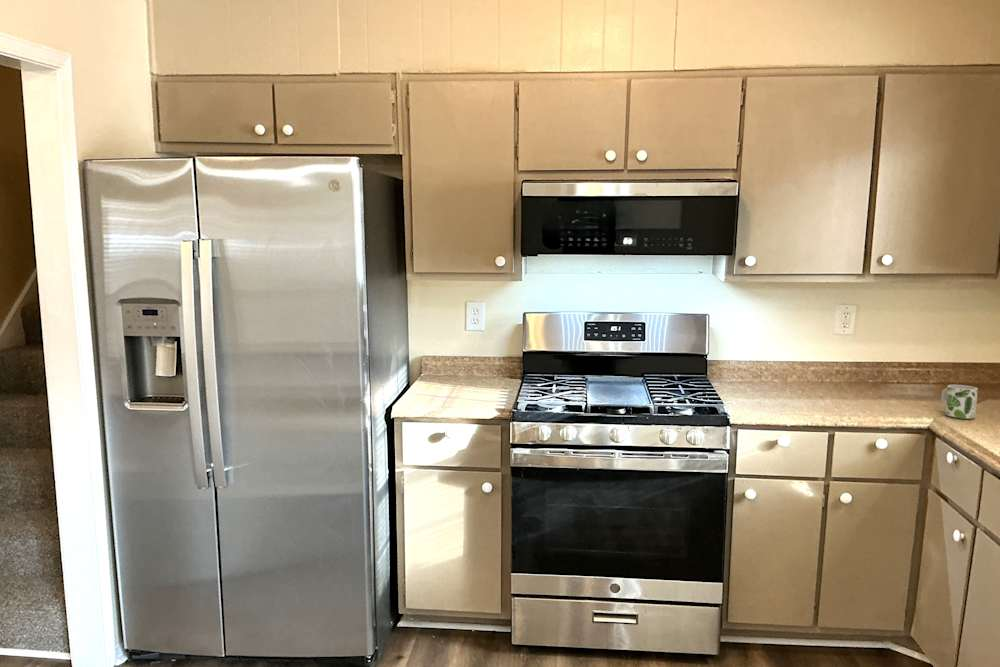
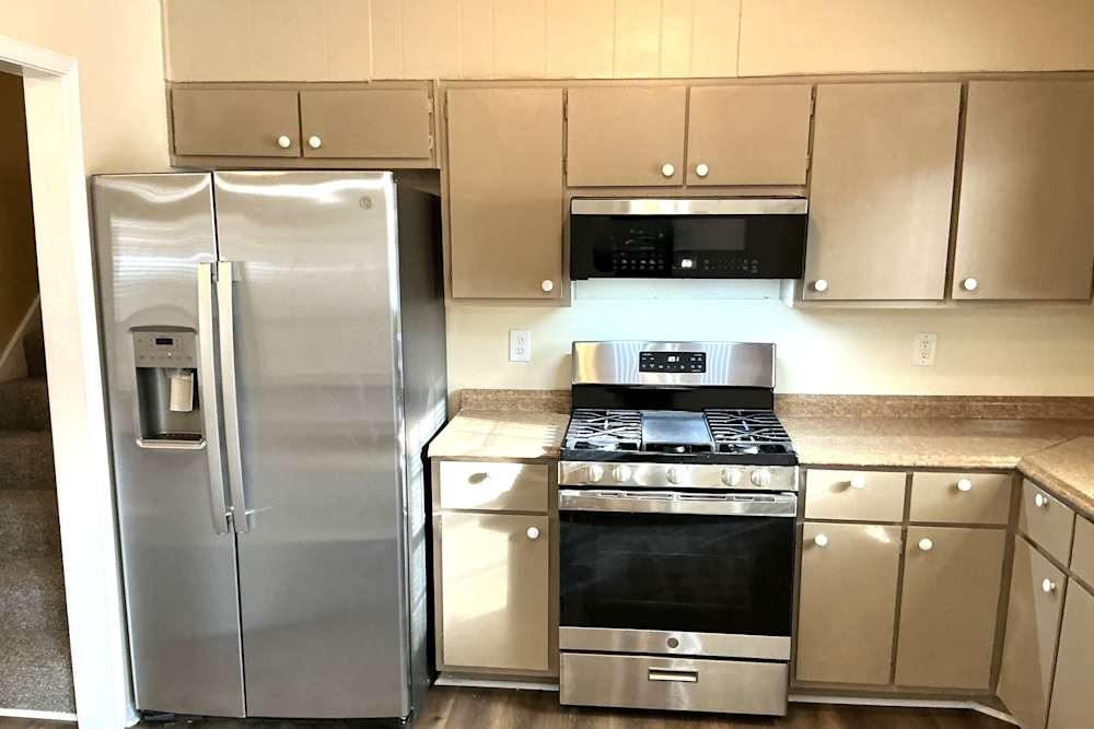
- mug (956, 400)
